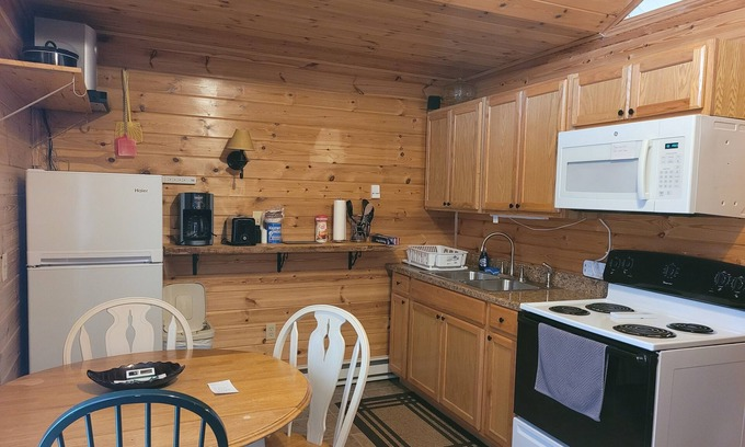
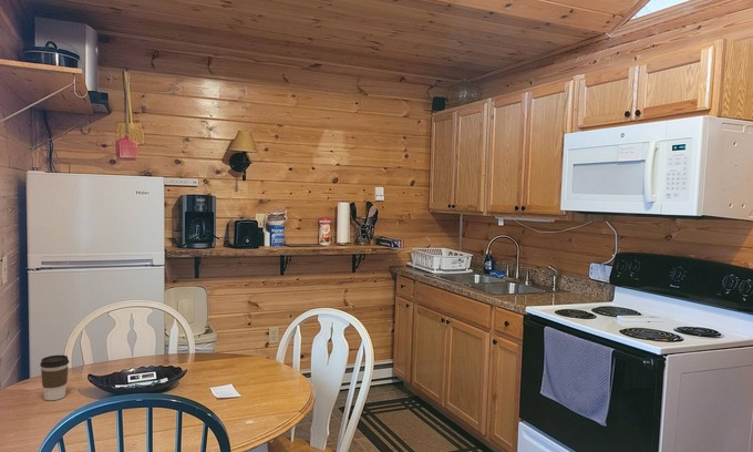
+ coffee cup (54, 377)
